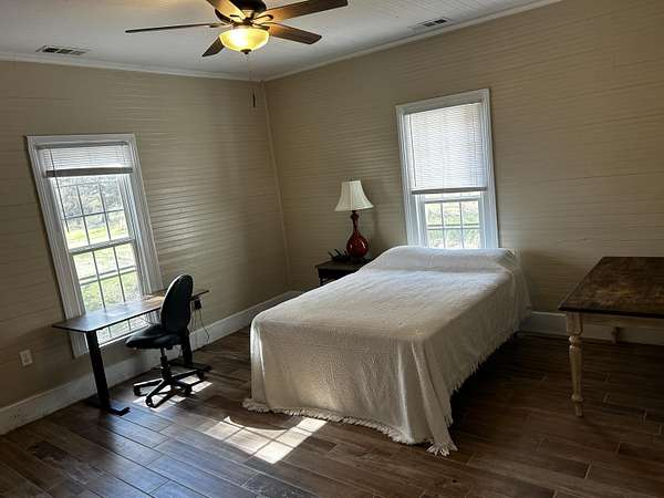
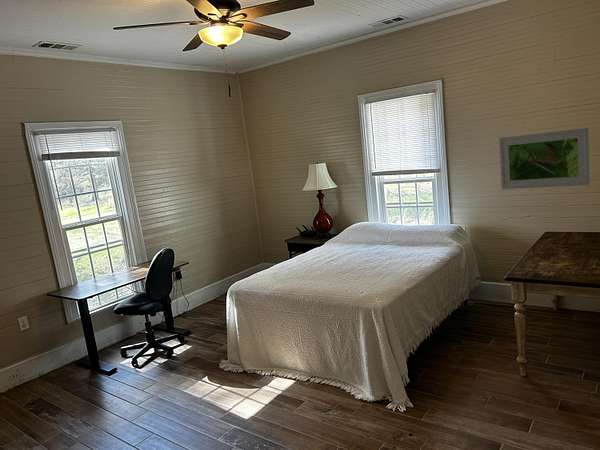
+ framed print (542, 160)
